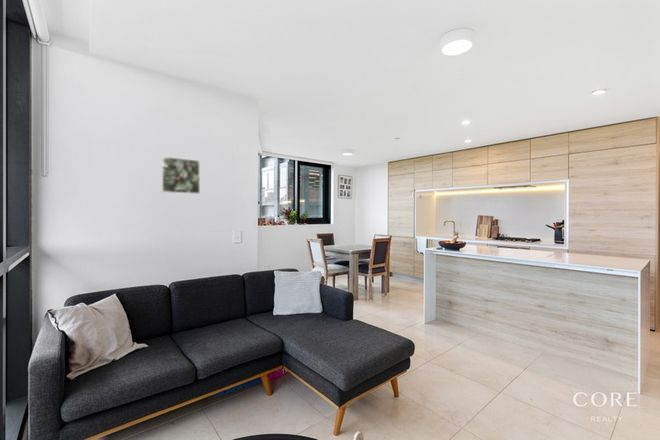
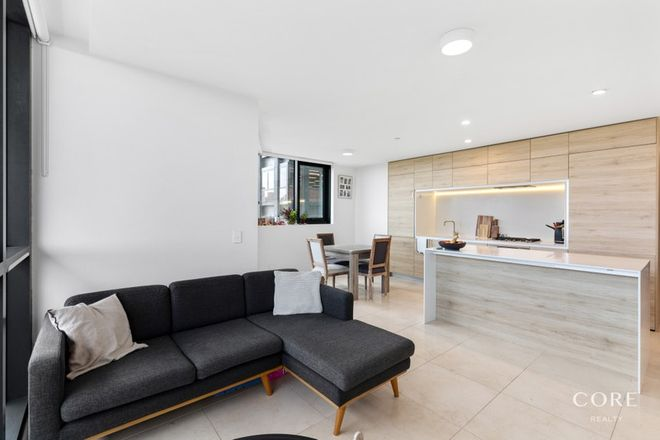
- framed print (181, 175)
